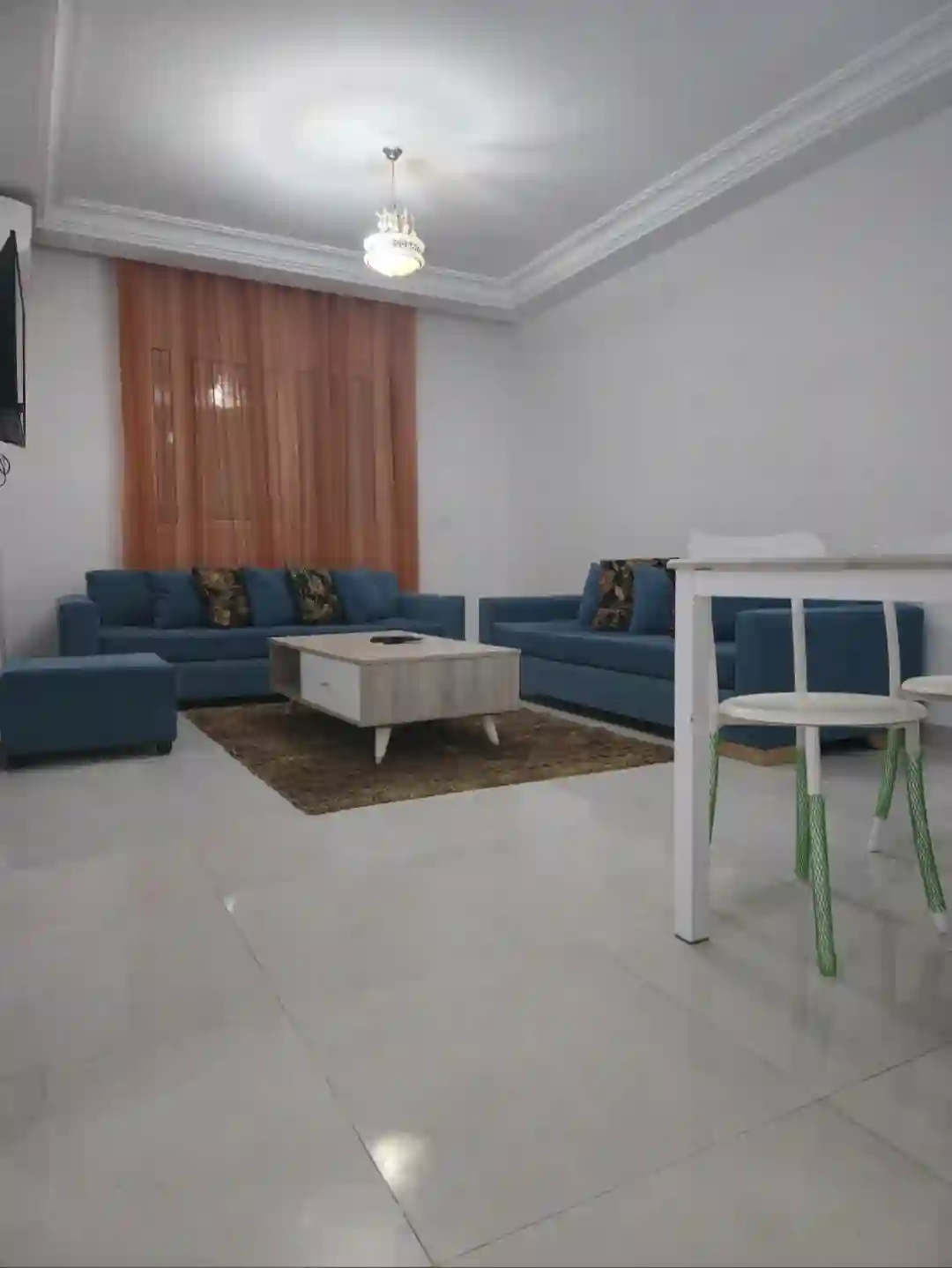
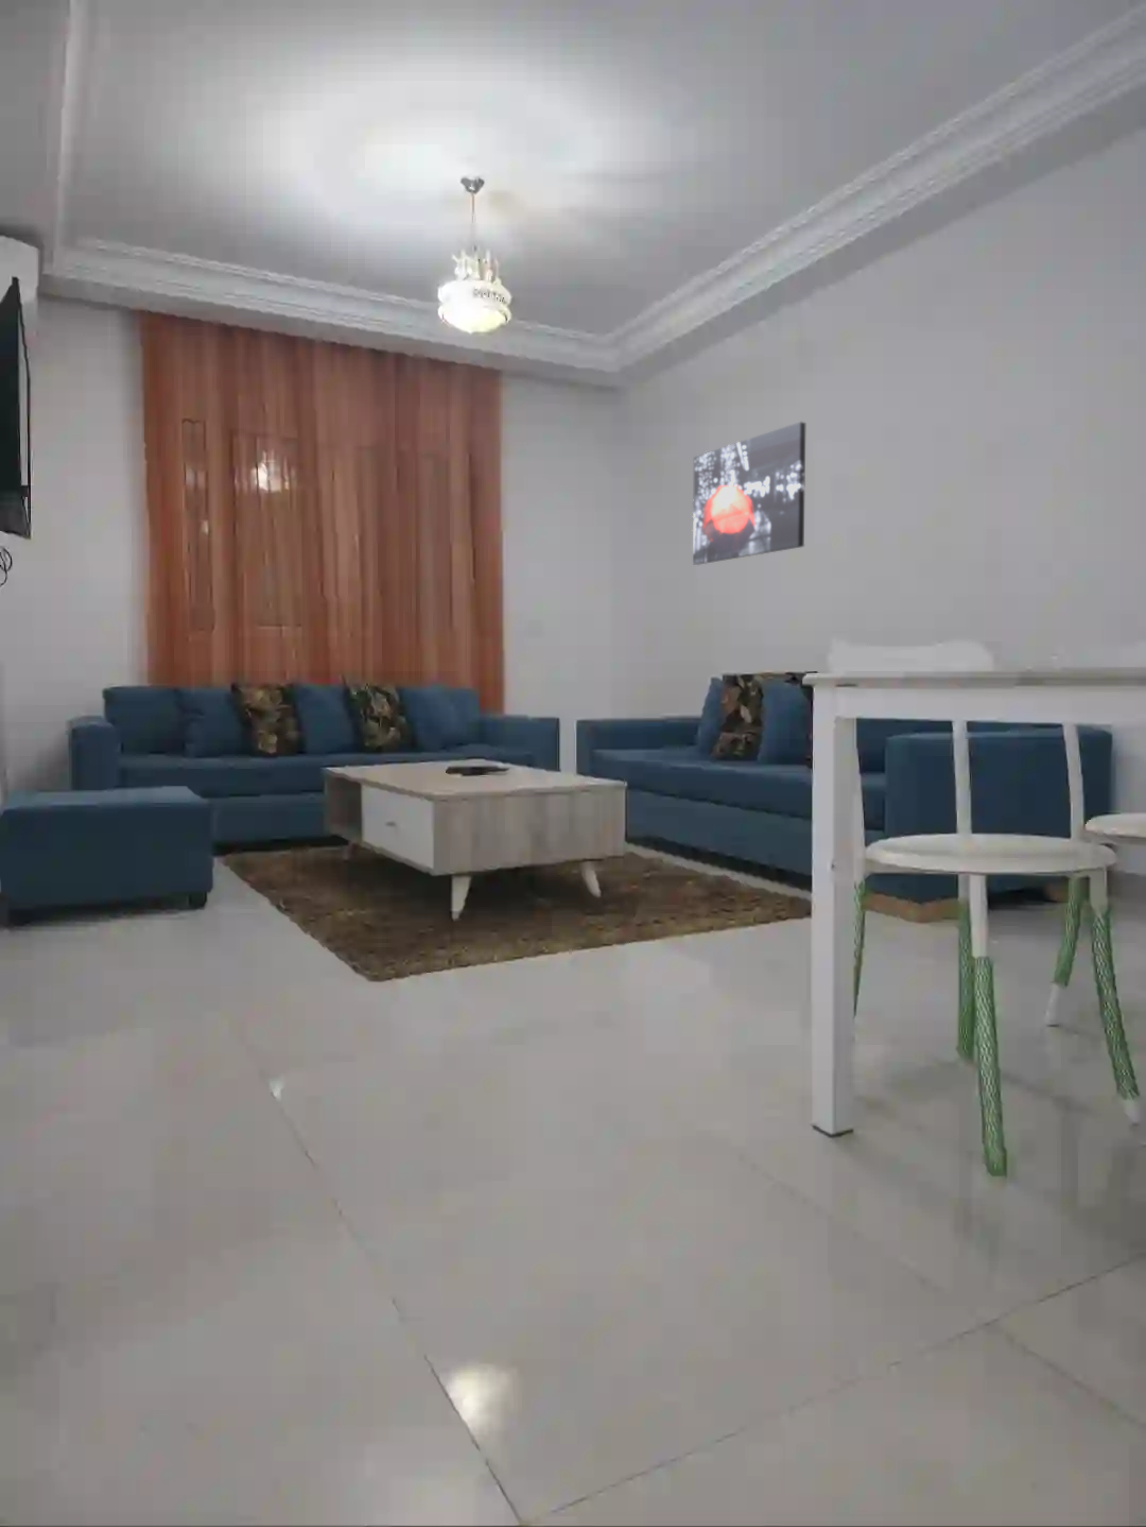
+ wall art (745, 499)
